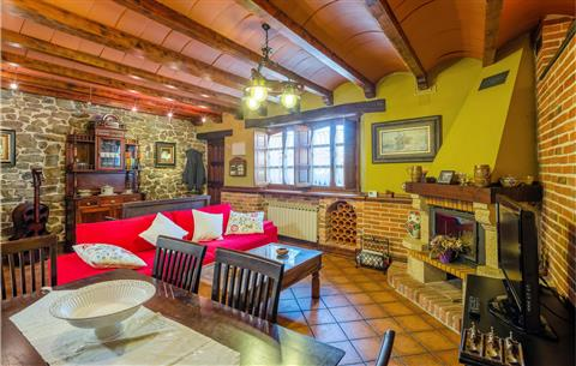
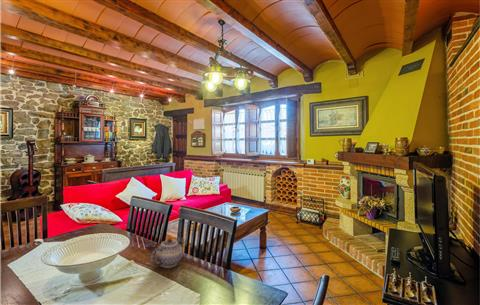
+ teapot (169, 251)
